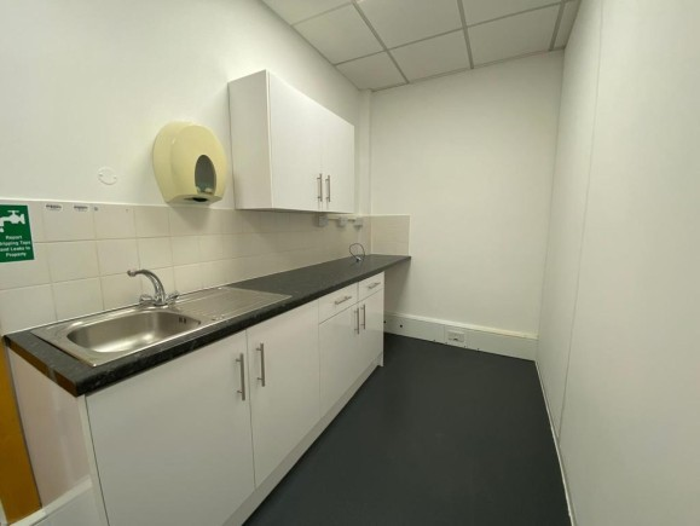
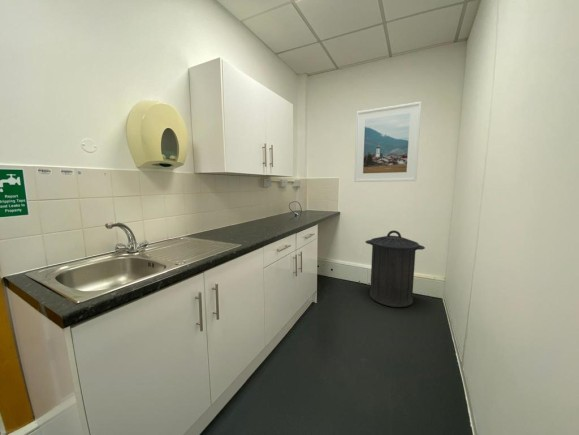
+ trash can (392, 264)
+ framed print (385, 145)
